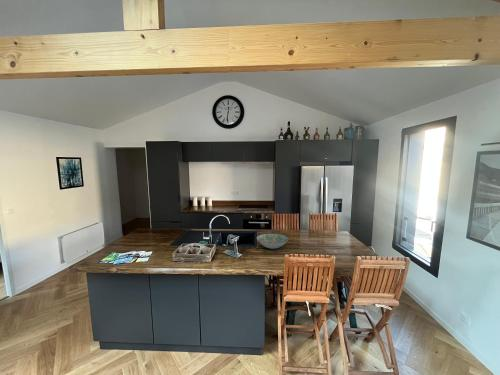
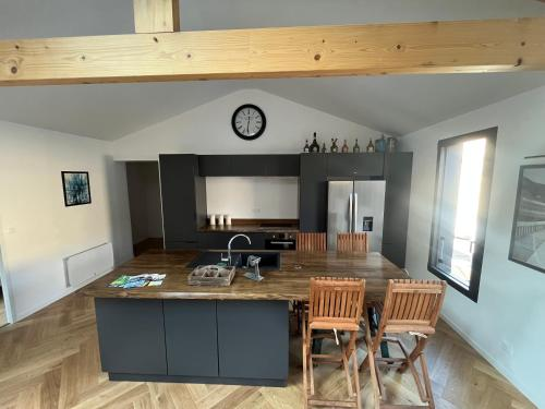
- decorative bowl (272, 242)
